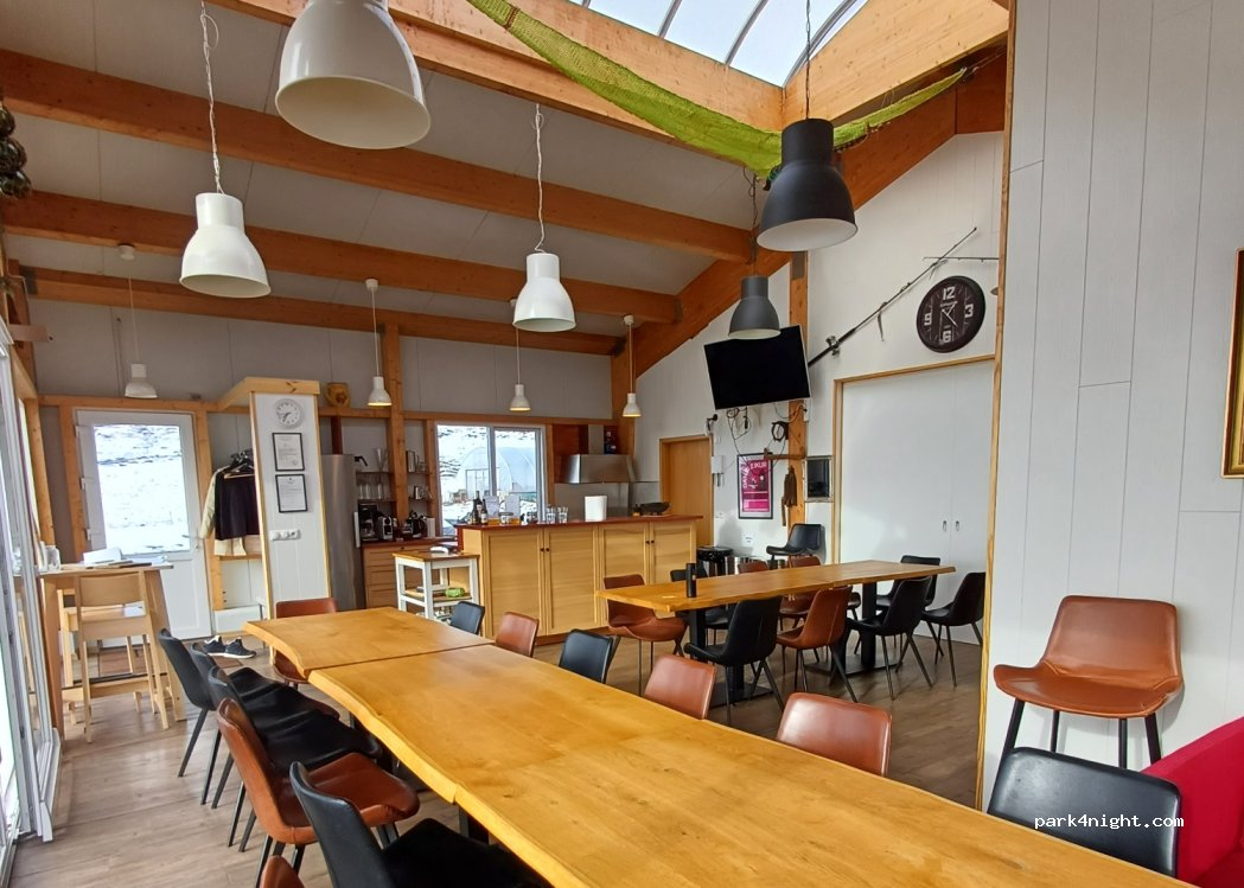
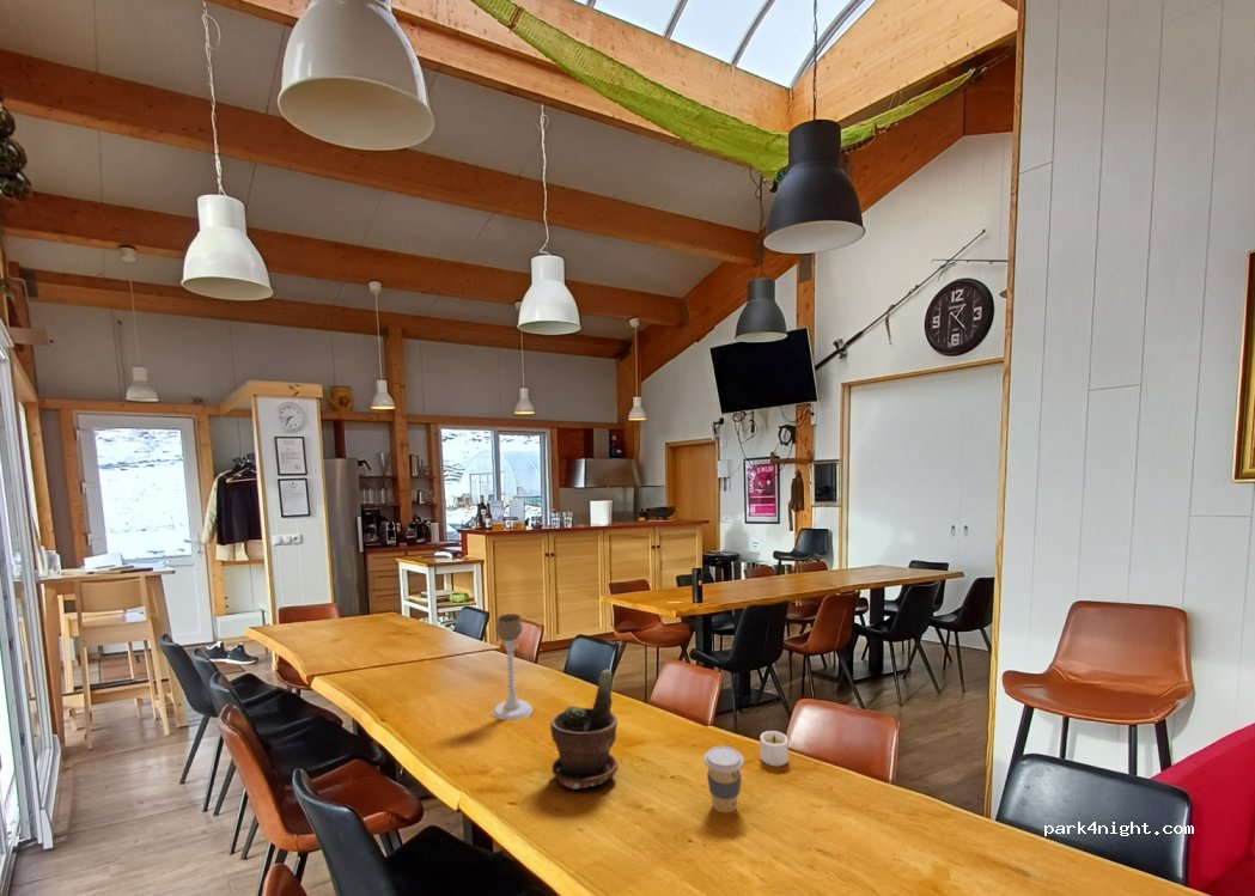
+ candle holder (510, 665)
+ coffee cup (724, 780)
+ candle (770, 749)
+ potted plant (584, 725)
